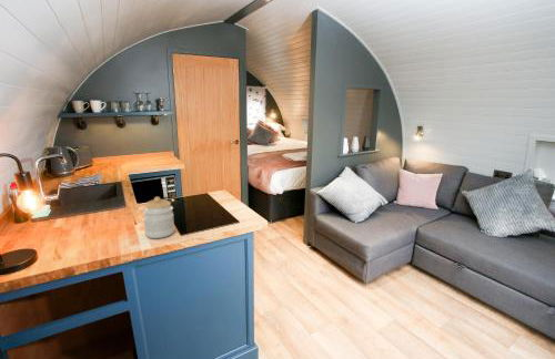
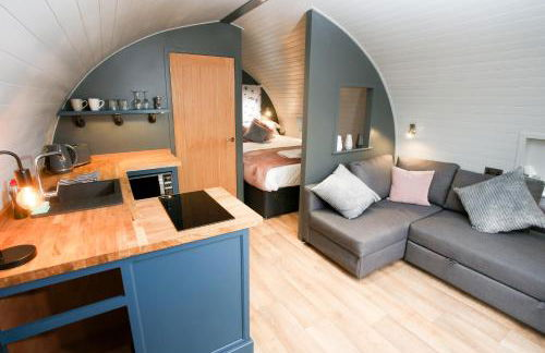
- jar (158, 215)
